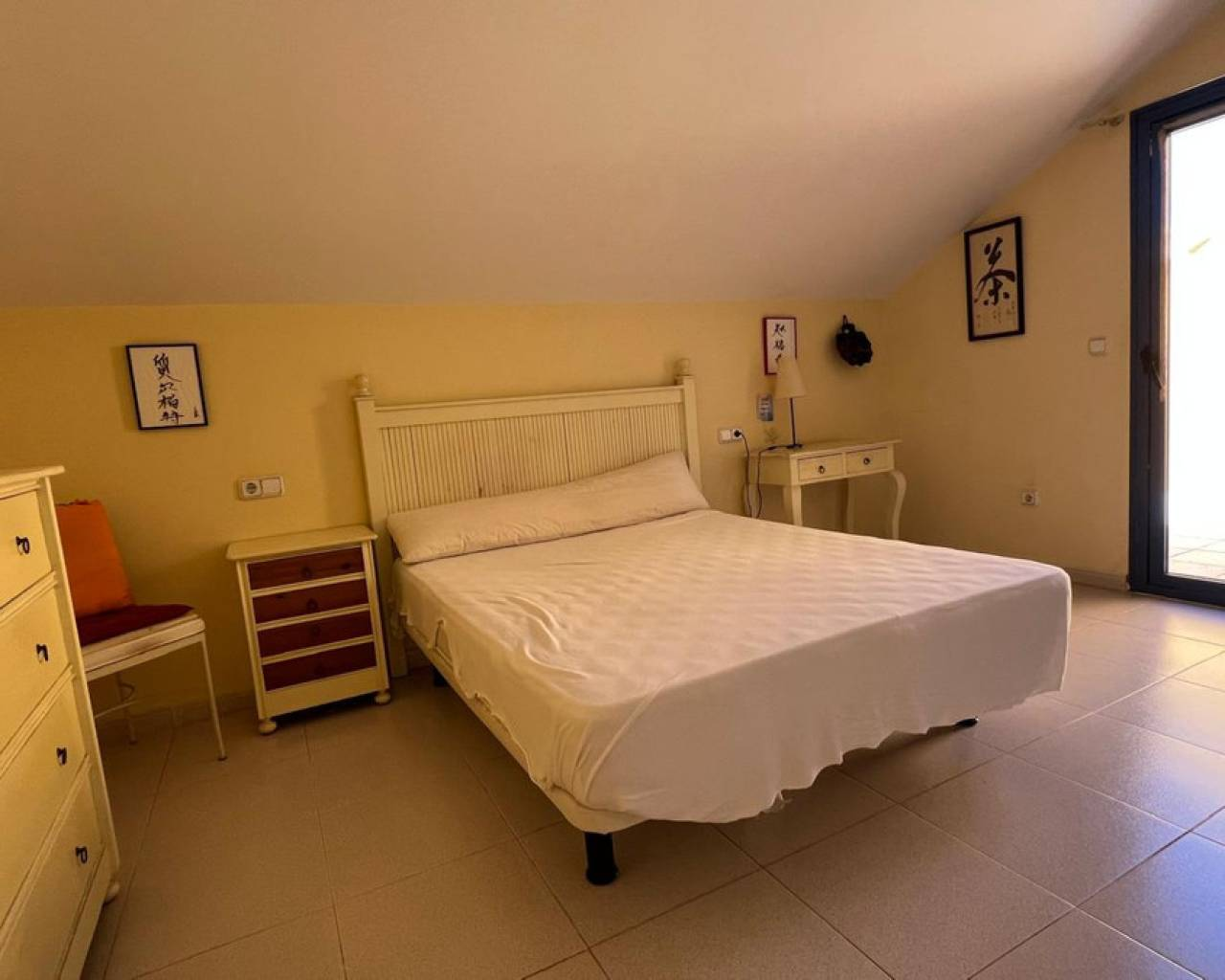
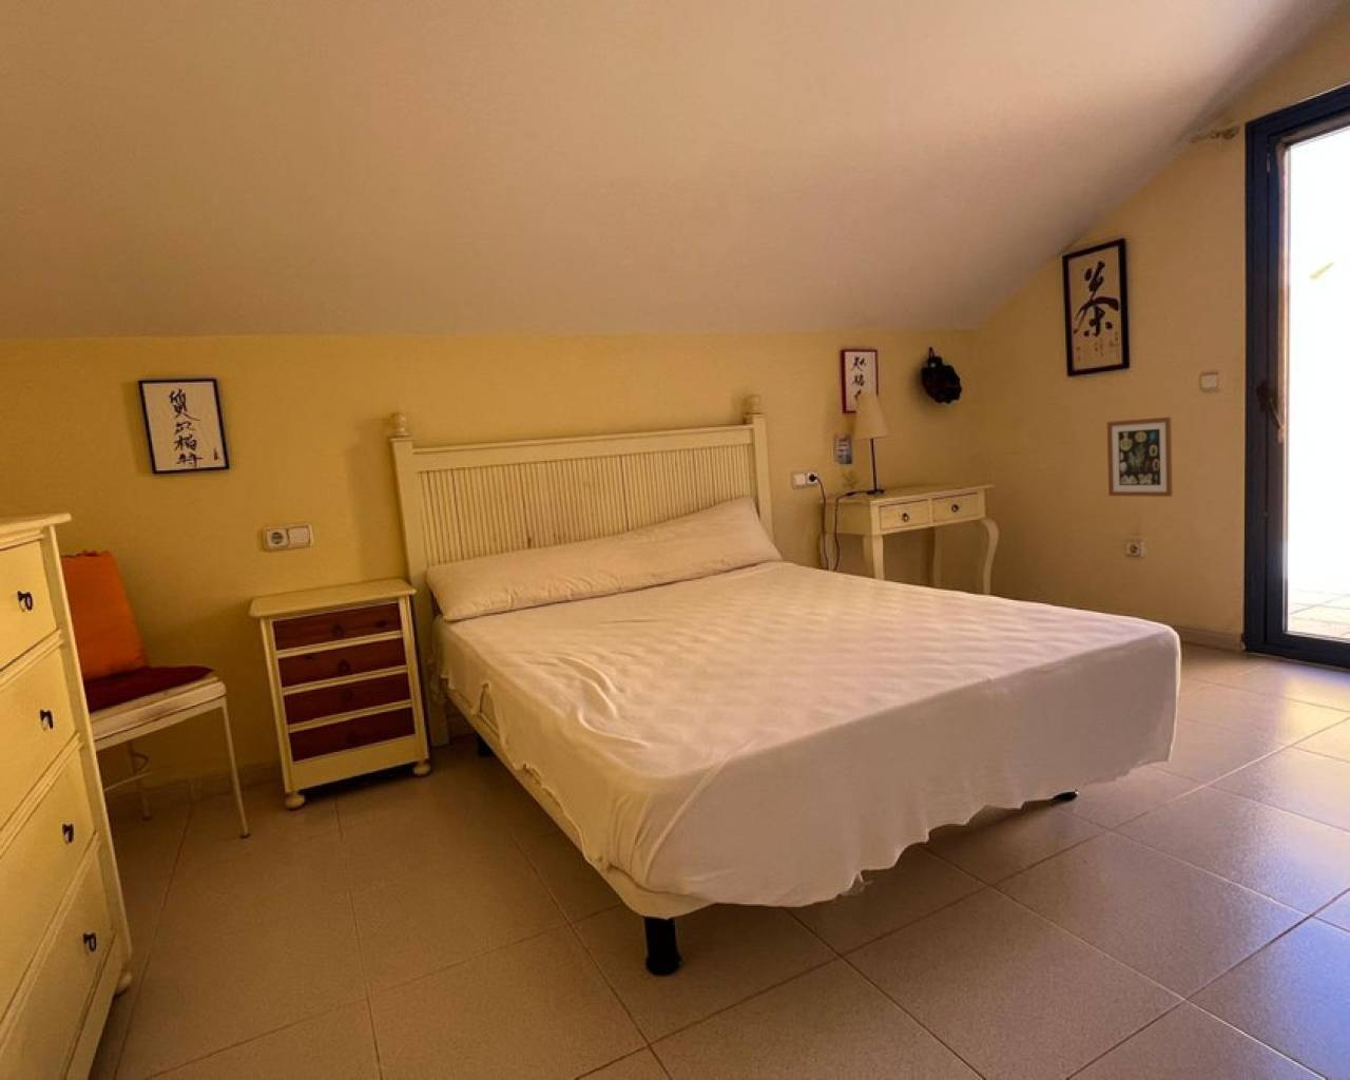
+ wall art (1138, 457)
